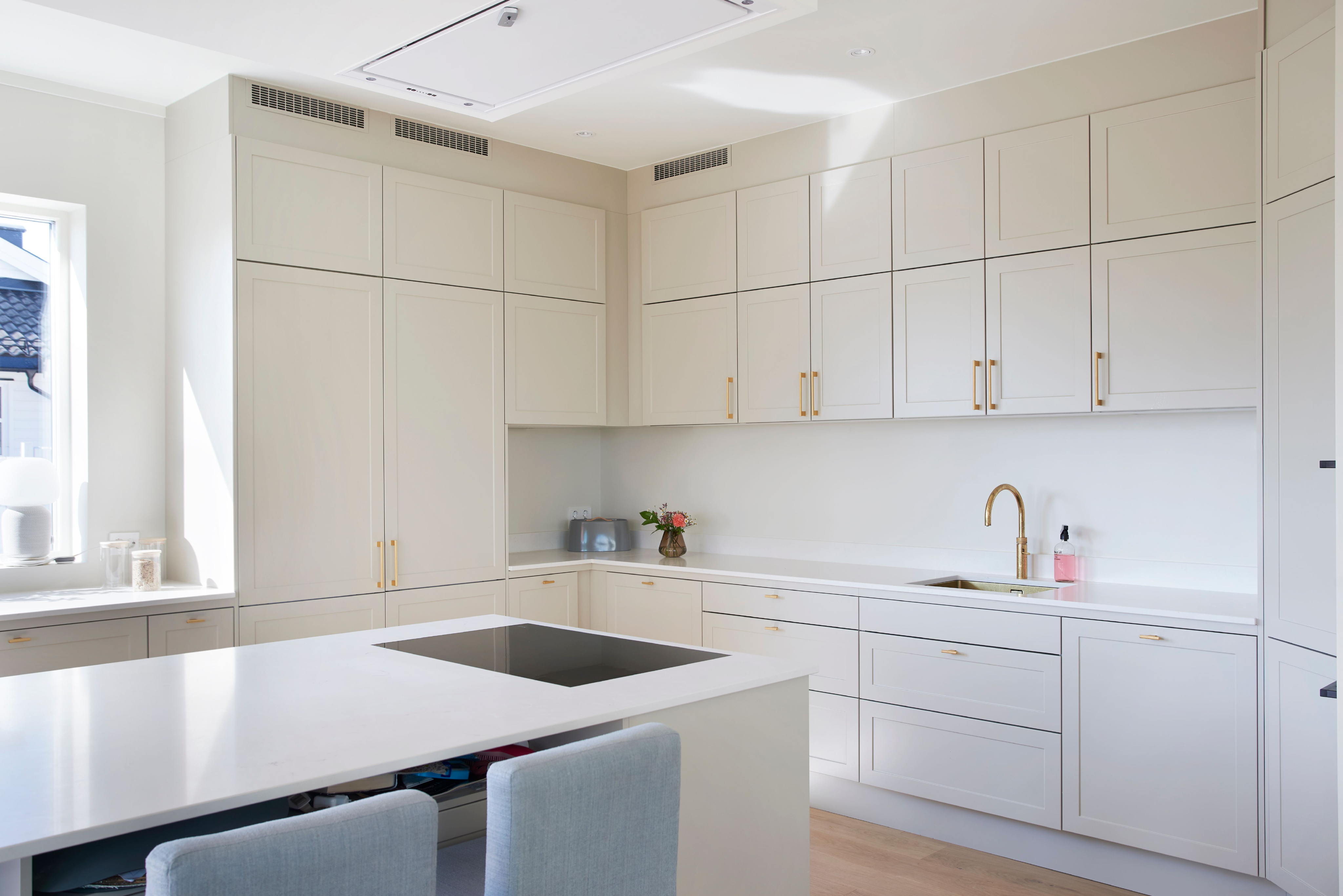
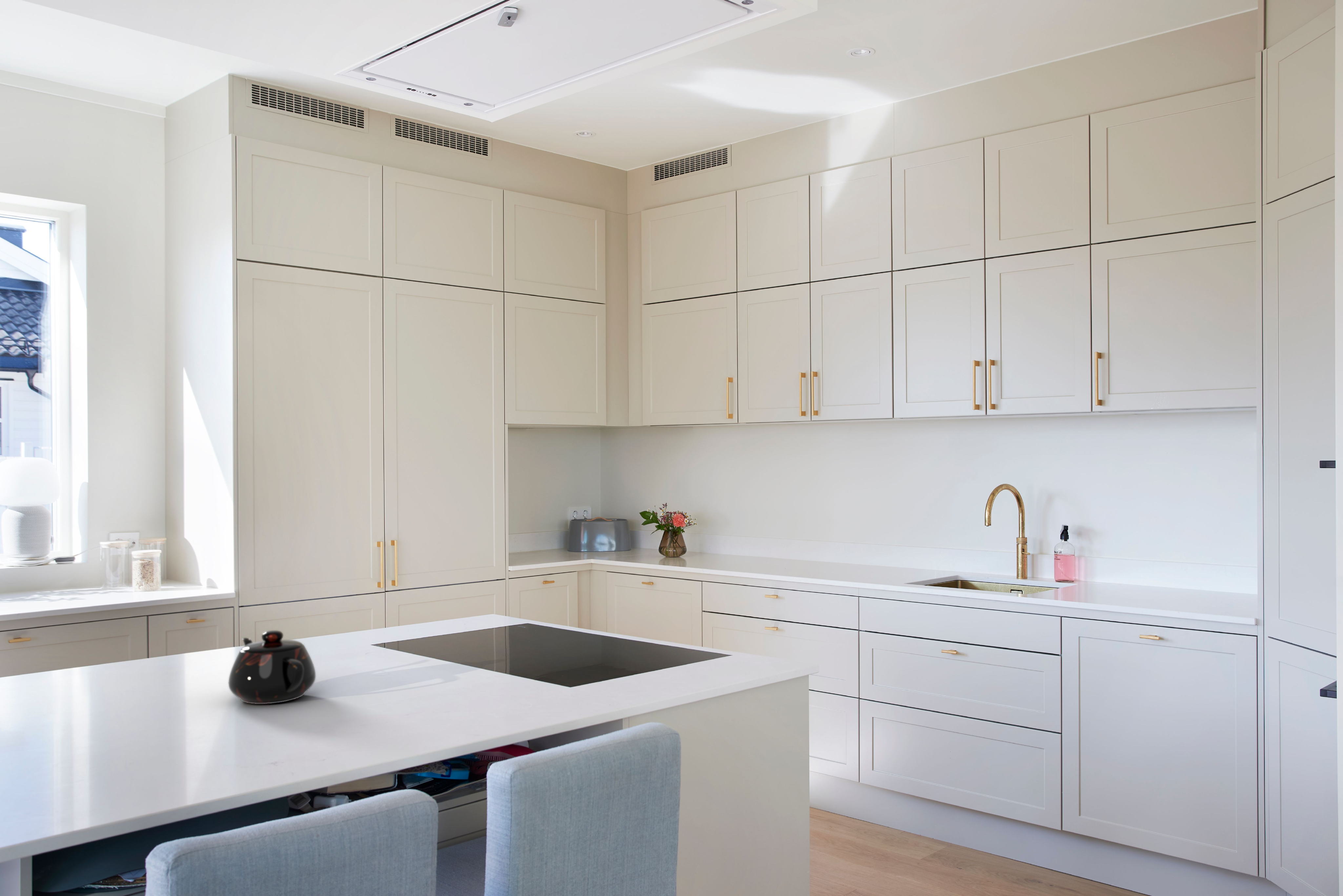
+ teapot (271, 663)
